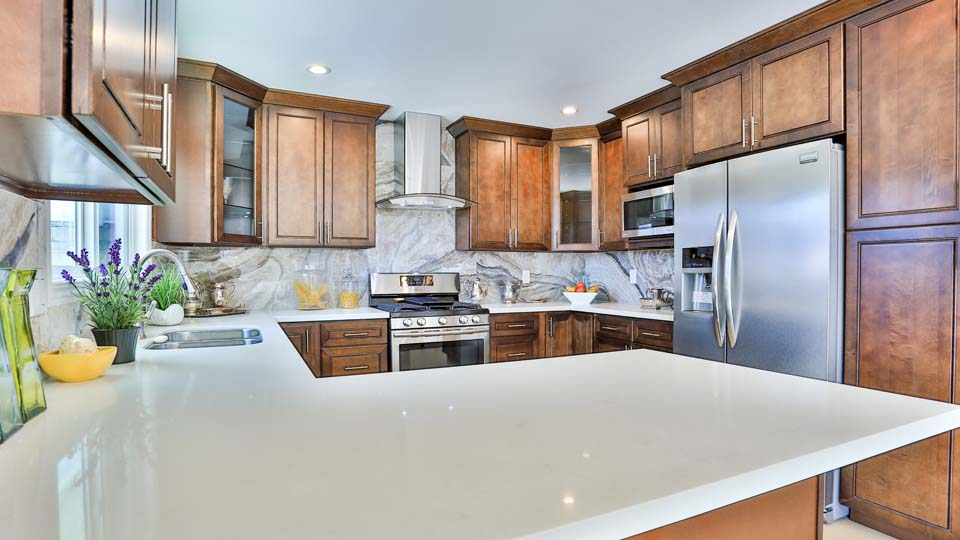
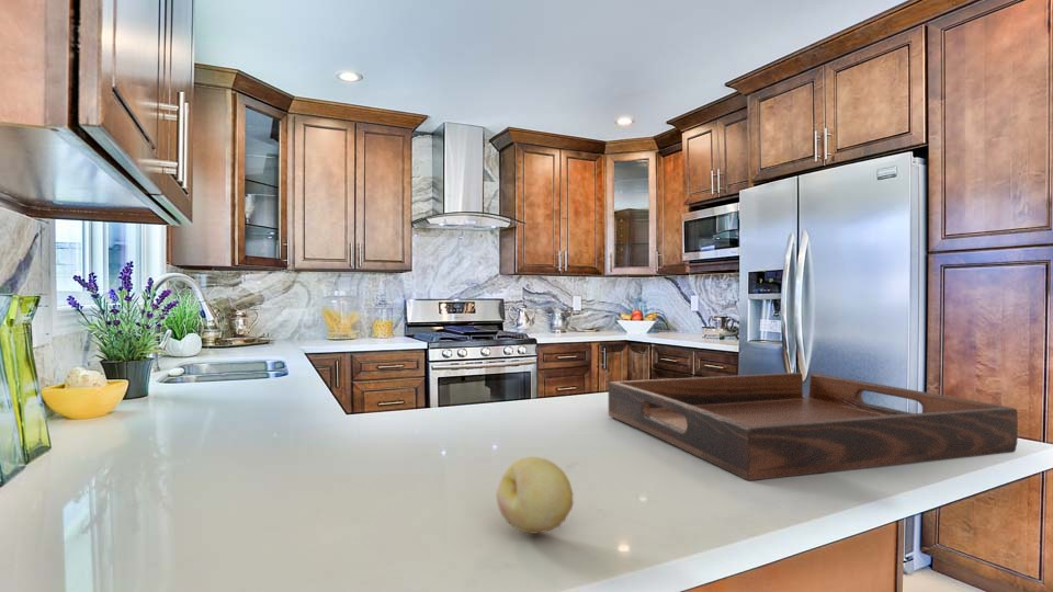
+ serving tray (786, 411)
+ fruit (534, 494)
